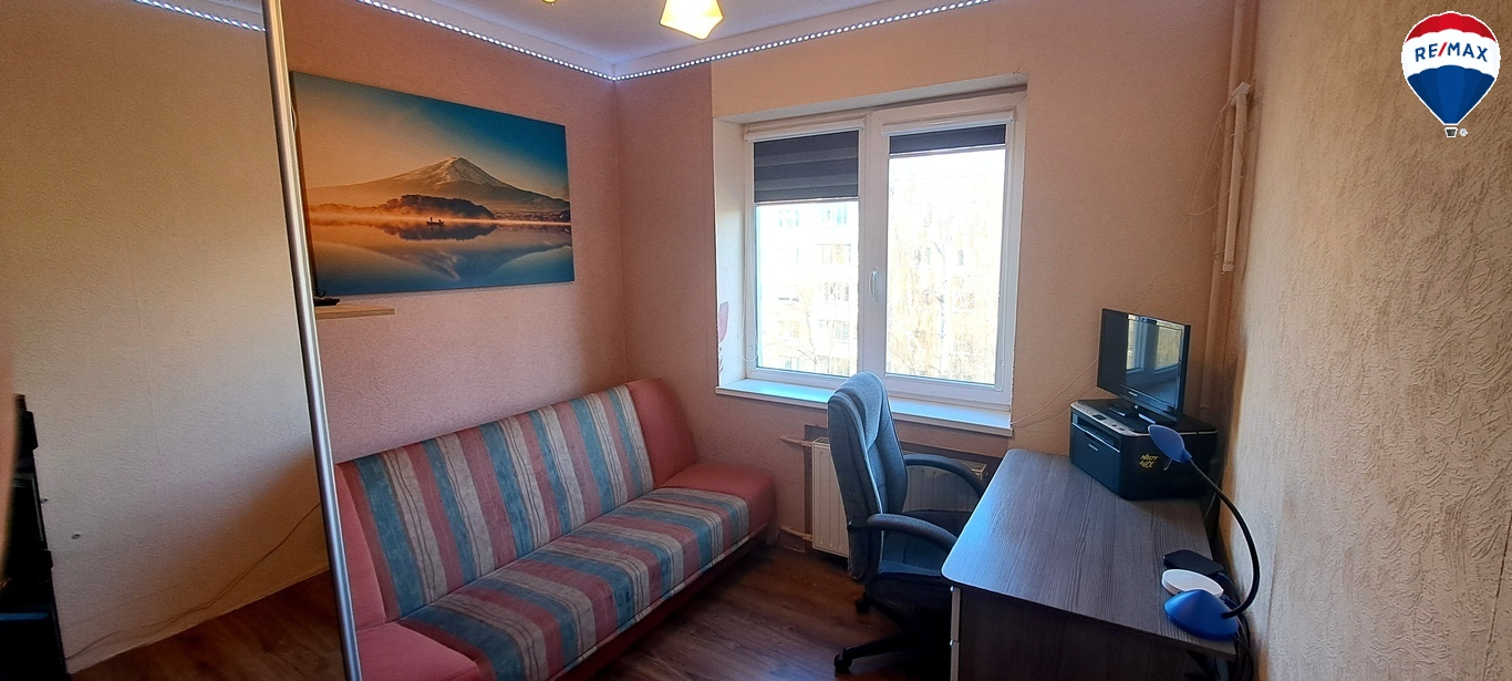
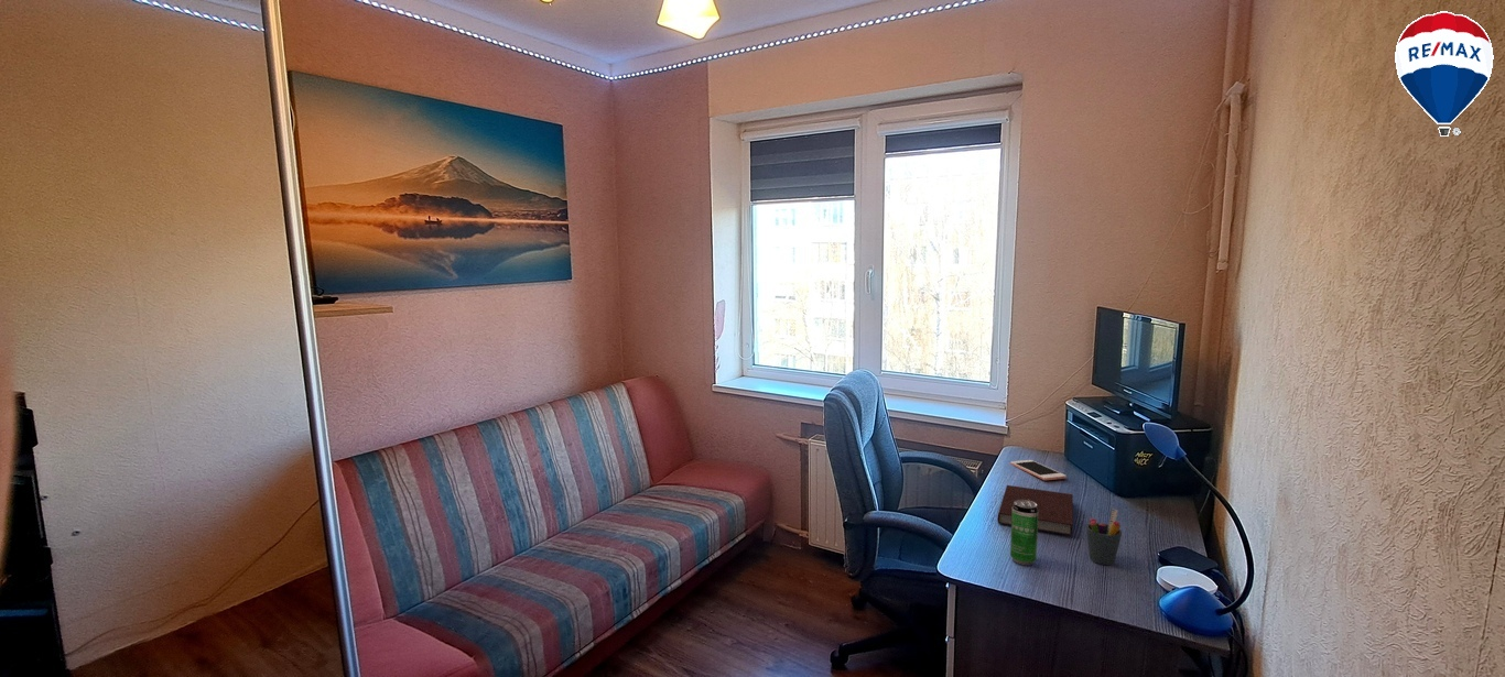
+ beverage can (1024, 532)
+ cell phone (1037, 469)
+ pen holder (1103, 536)
+ notebook (1037, 506)
